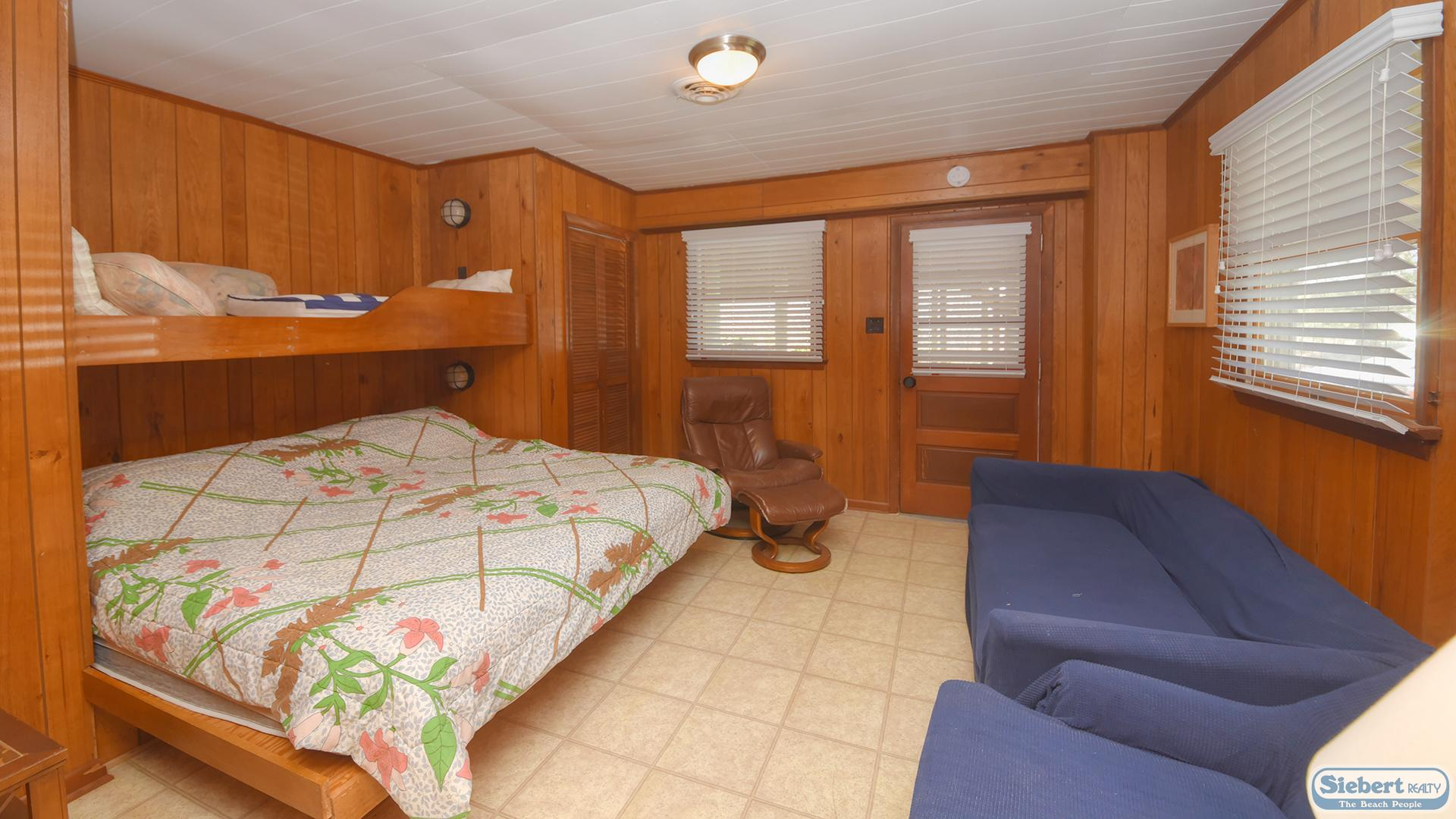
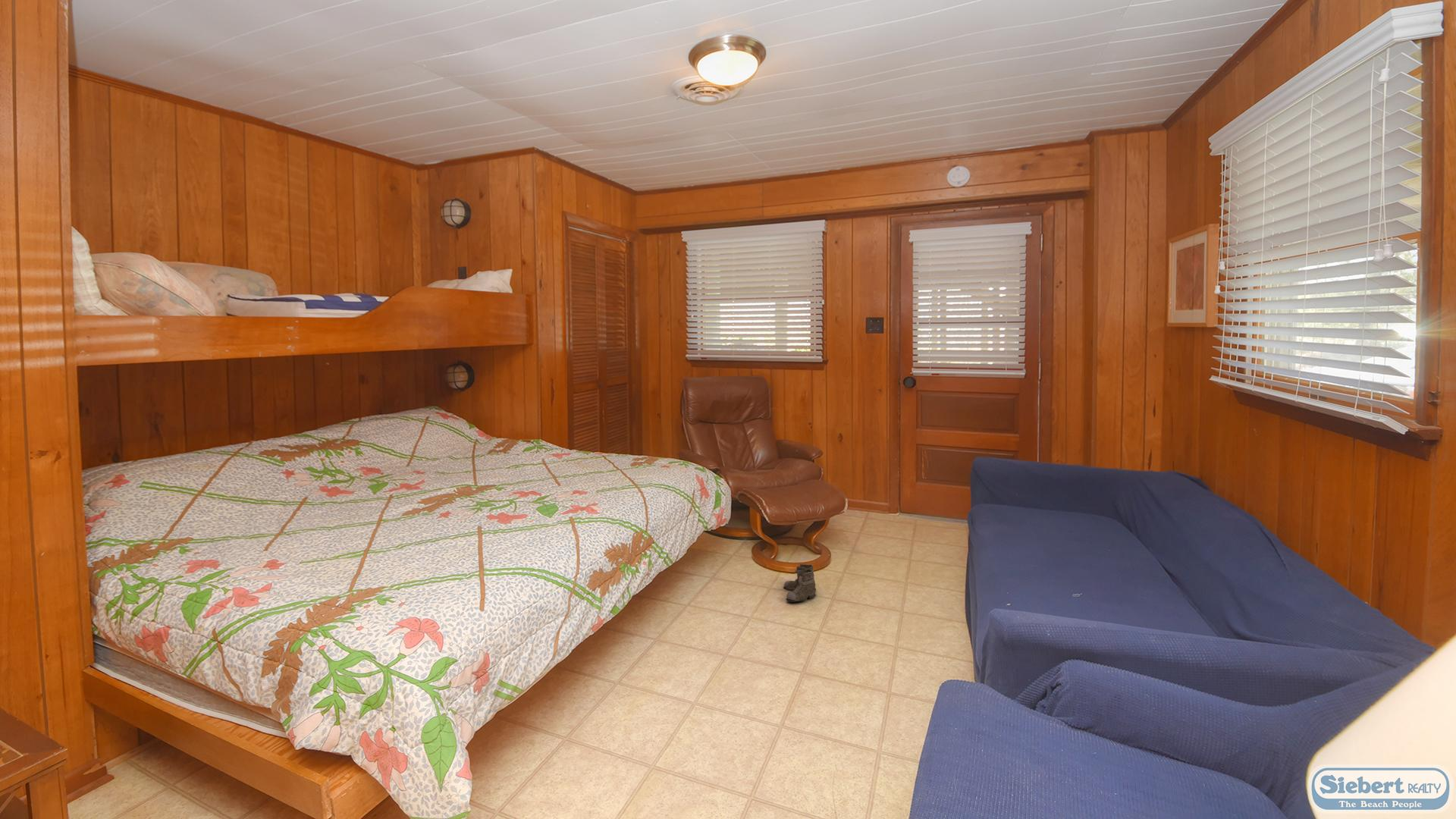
+ boots (799, 580)
